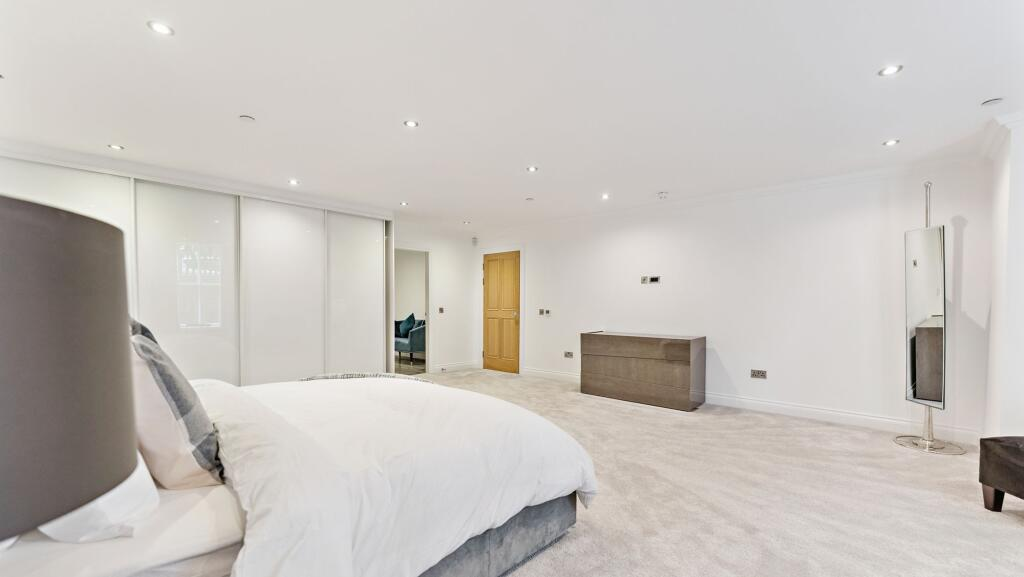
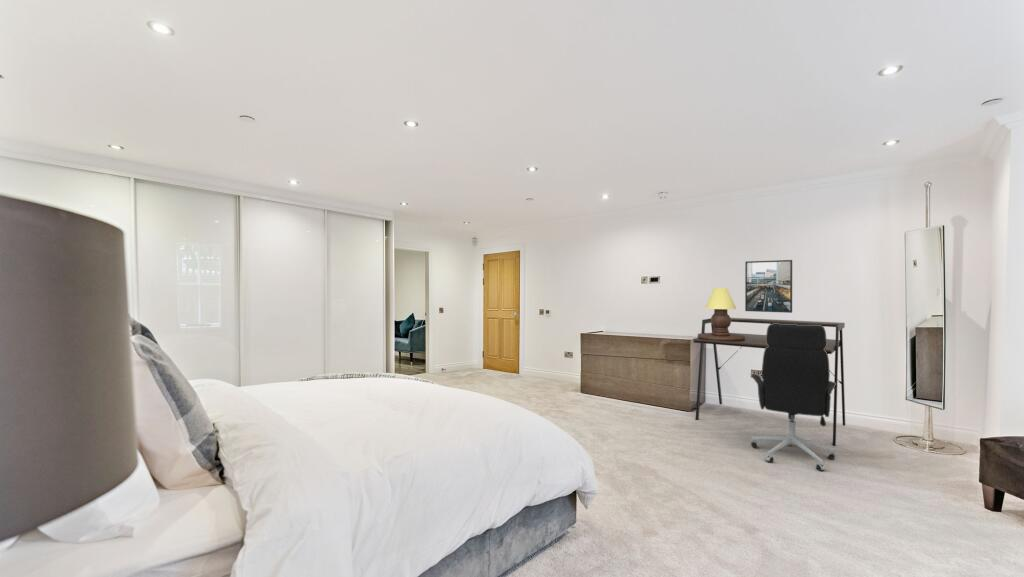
+ desk (765, 347)
+ office chair (792, 389)
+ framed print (768, 286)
+ table lamp (720, 313)
